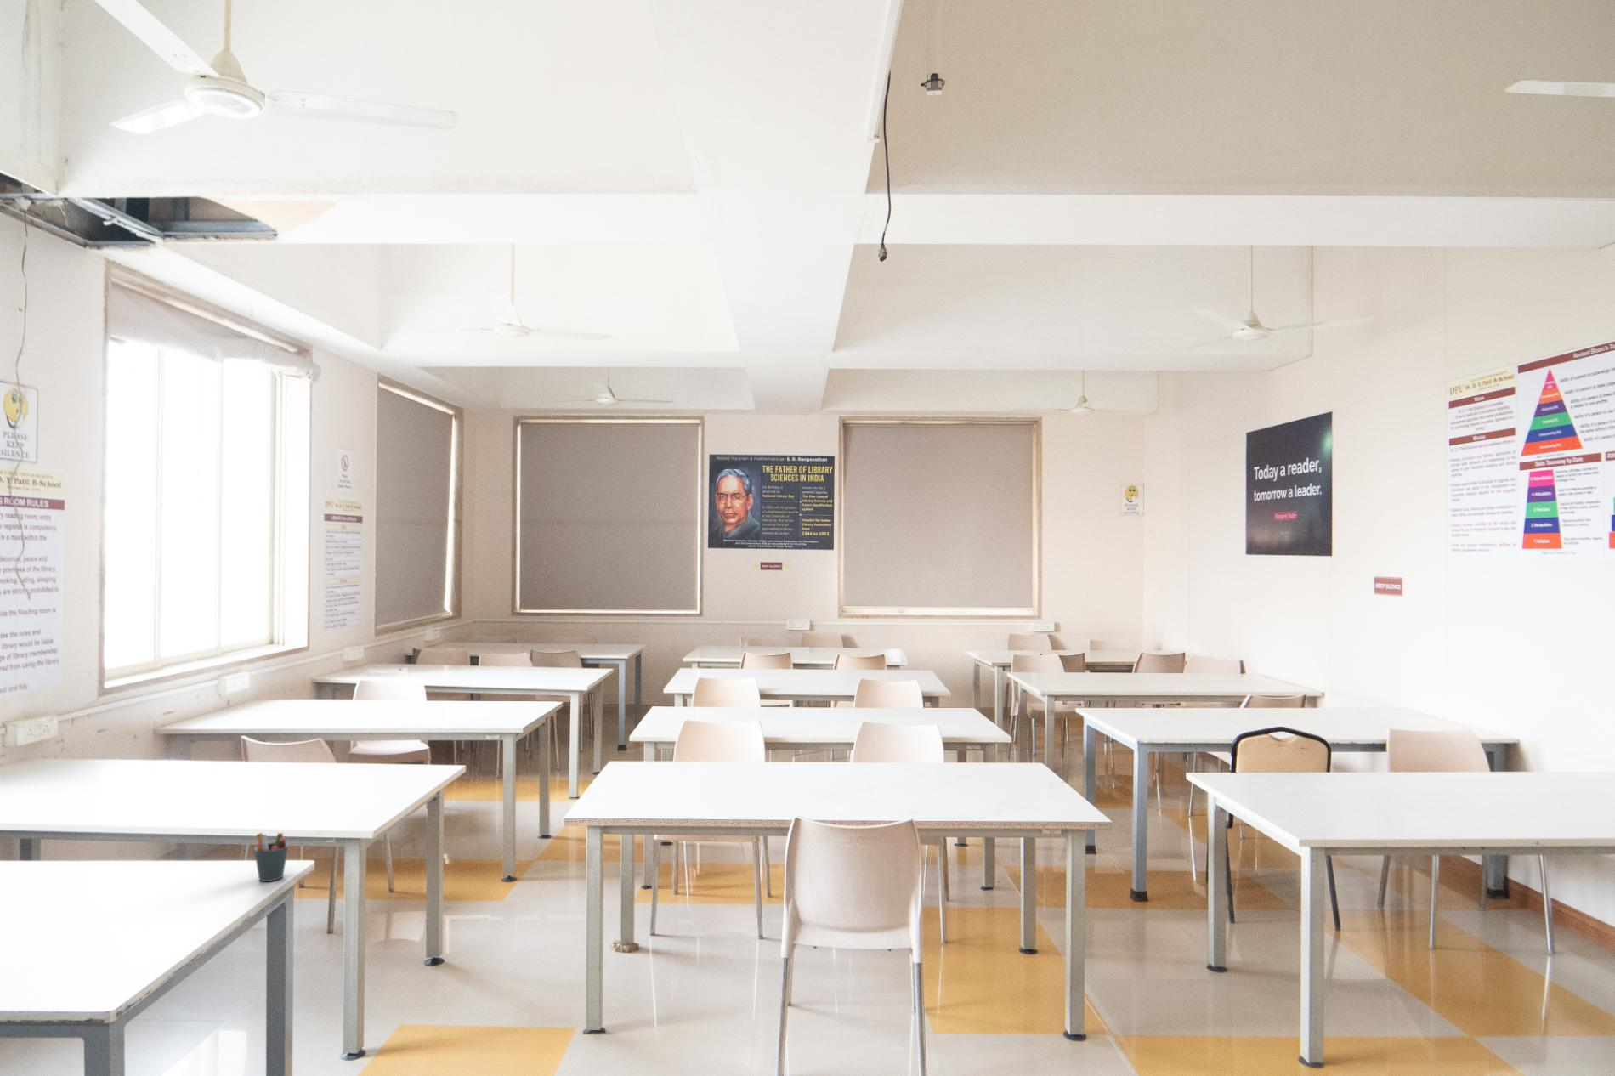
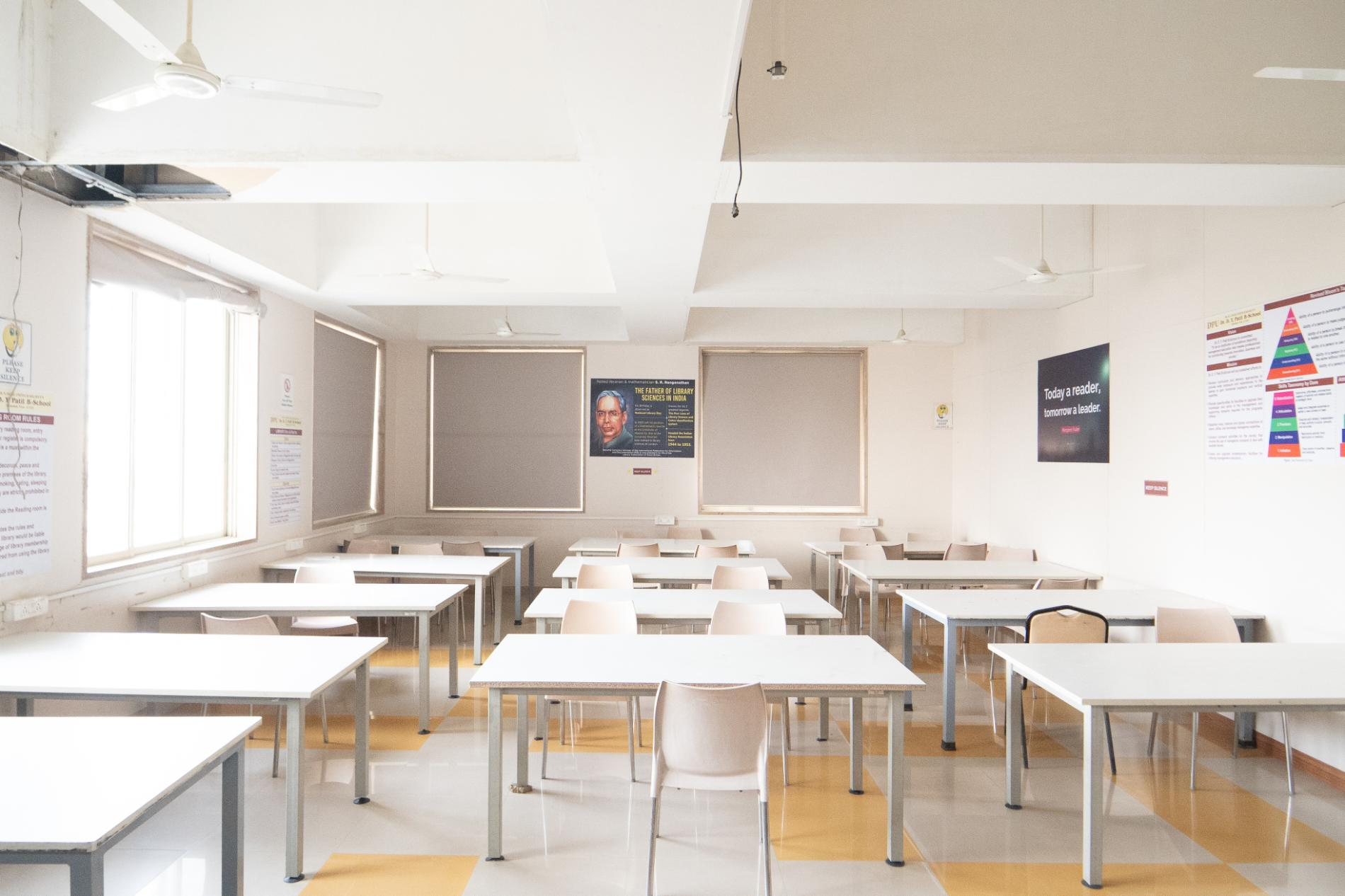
- pen holder (270, 854)
